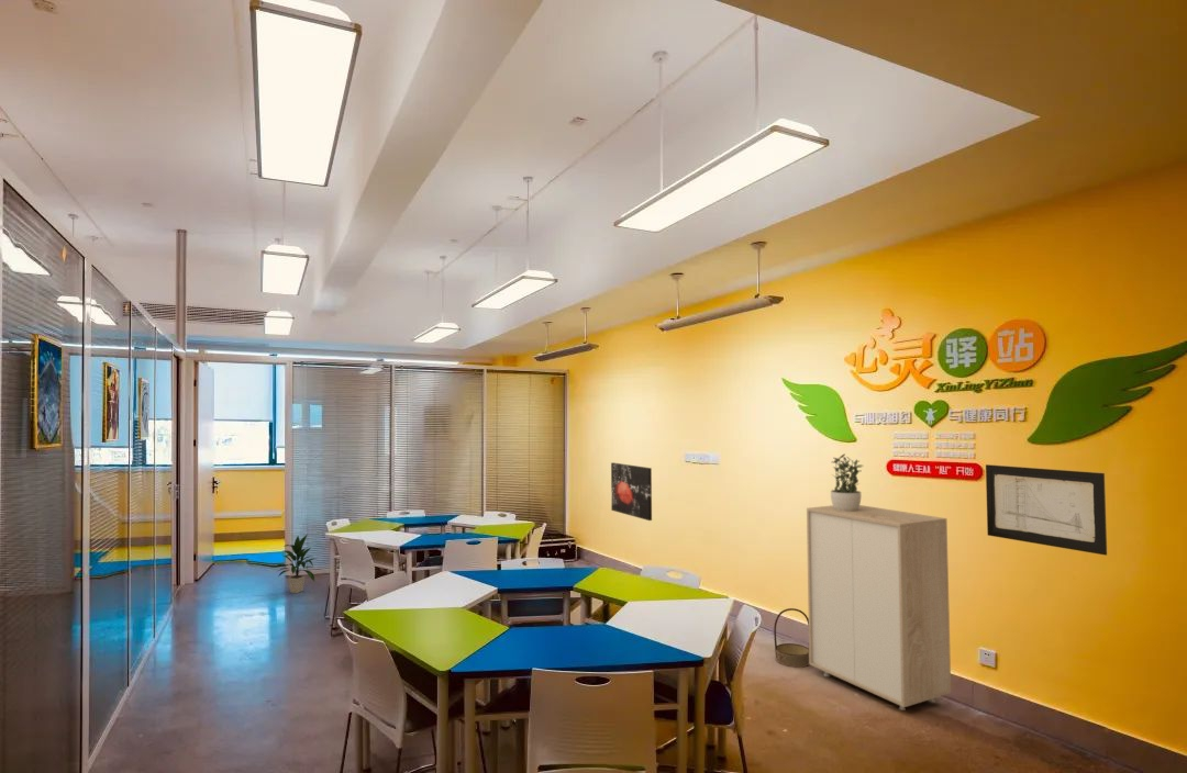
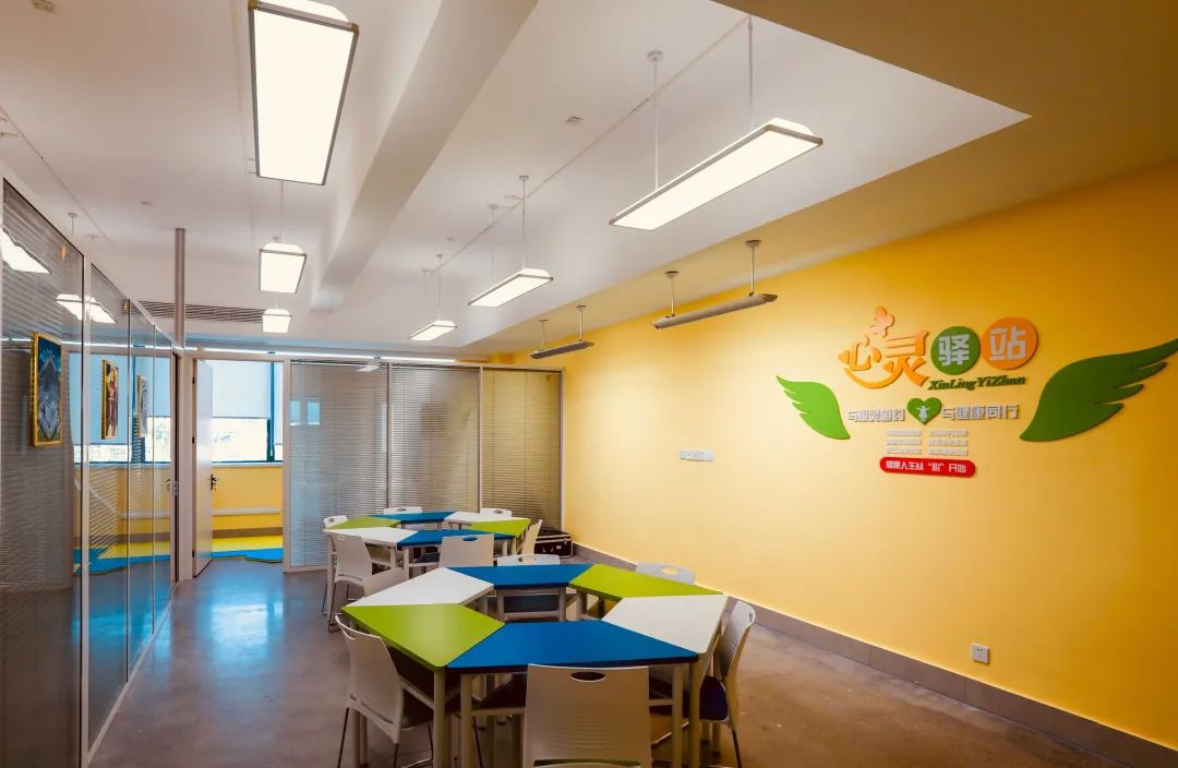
- potted plant (847, 481)
- indoor plant (297, 563)
- wall art (630, 490)
- storage cabinet (876, 600)
- basket (792, 643)
- wall art (1041, 506)
